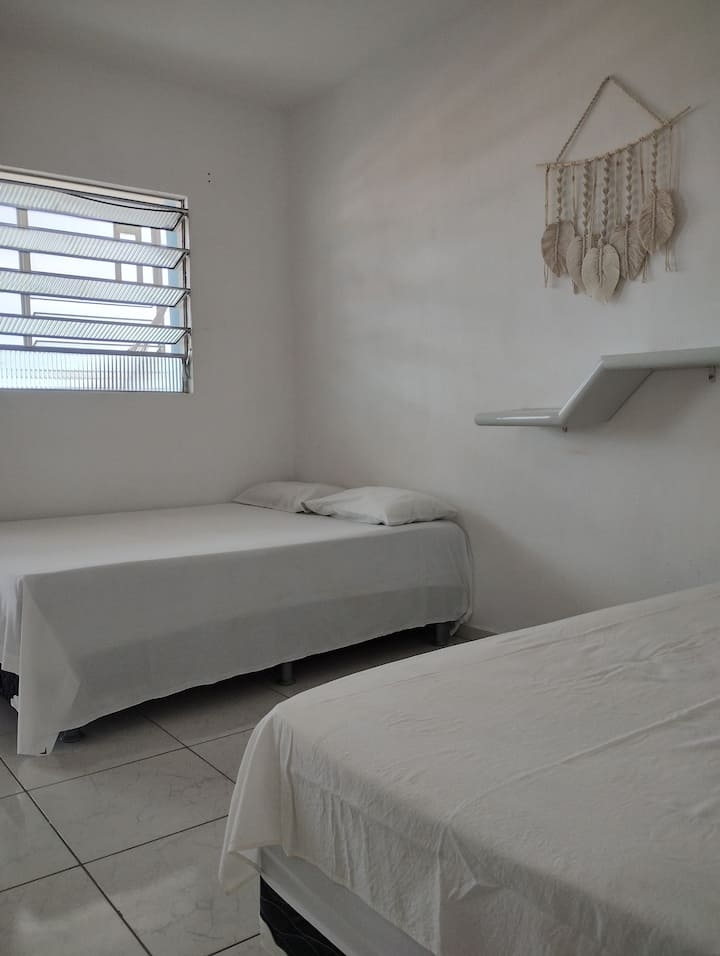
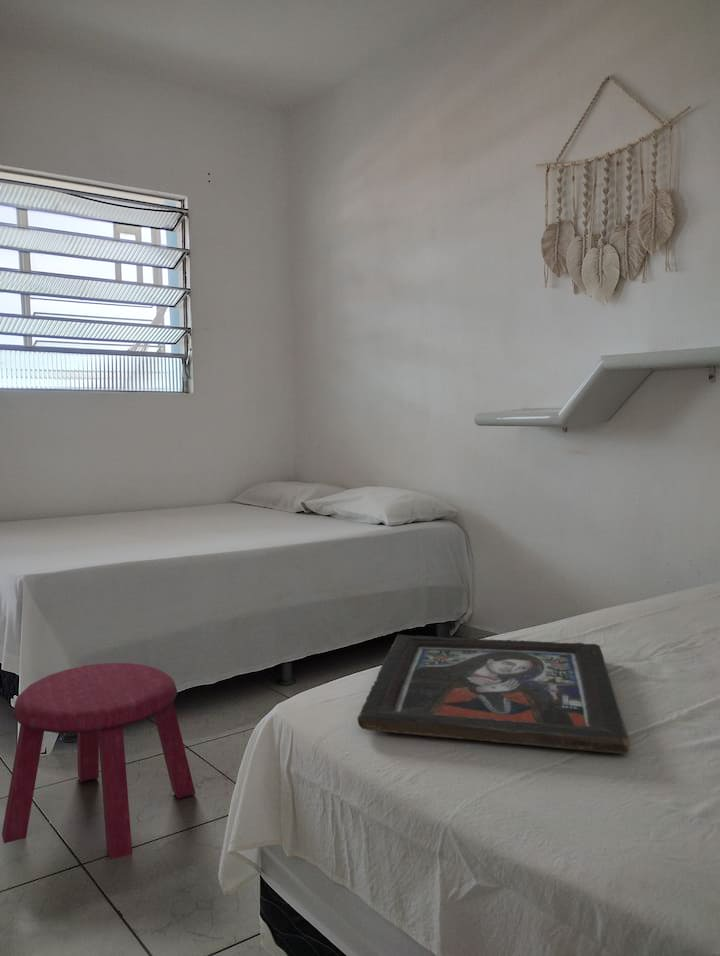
+ stool (99, 748)
+ religious icon (493, 682)
